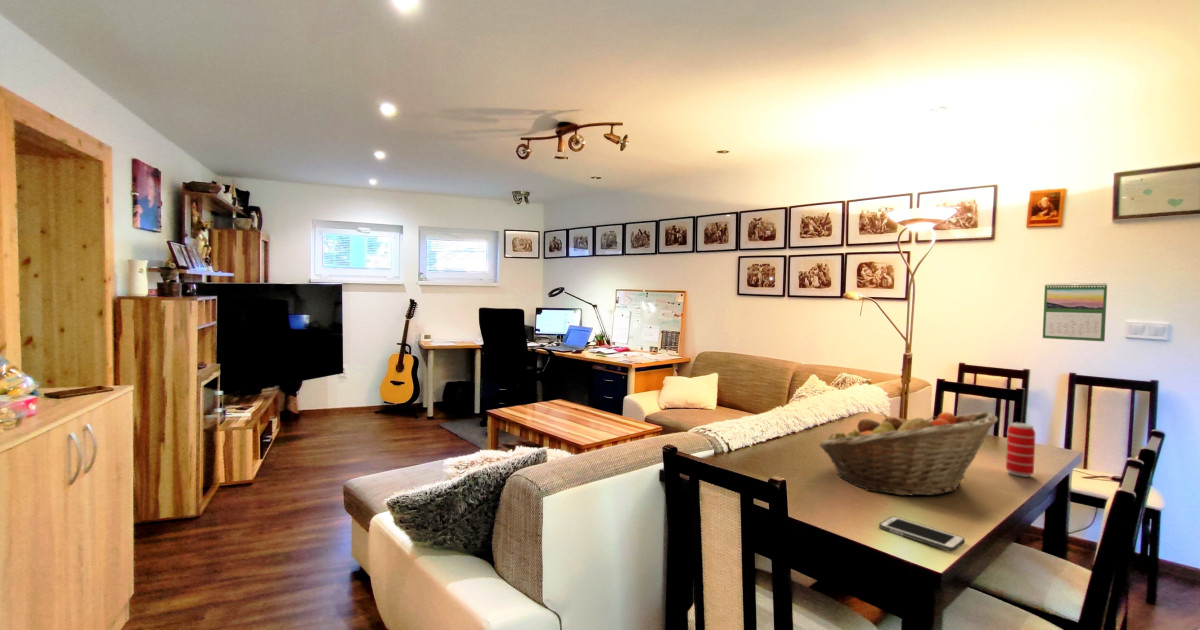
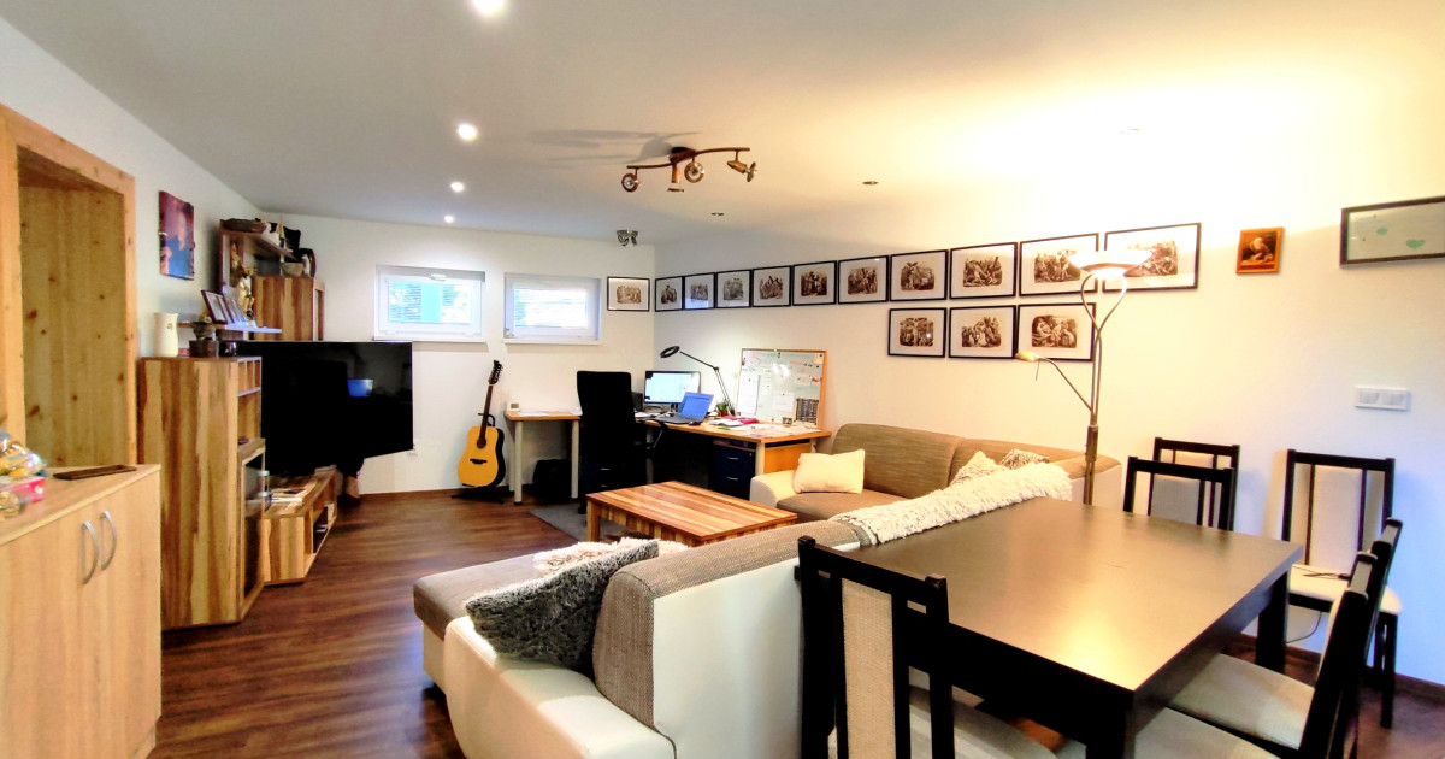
- cell phone (920, 533)
- beverage can (1020, 449)
- calendar (1073, 311)
- fruit basket (905, 443)
